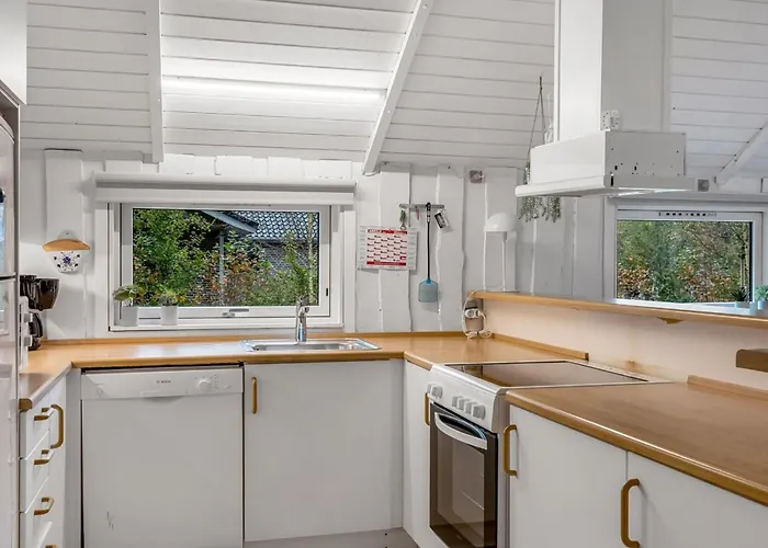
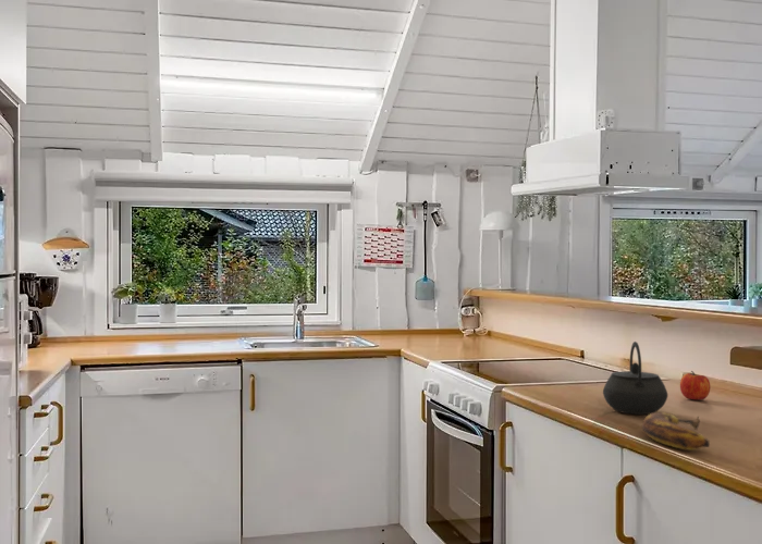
+ kettle (634, 375)
+ banana (678, 428)
+ fruit (695, 384)
